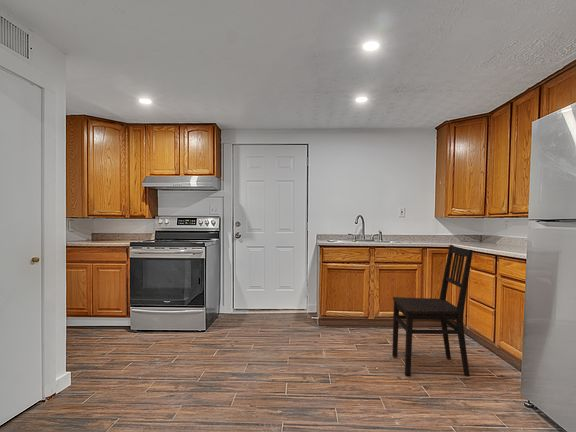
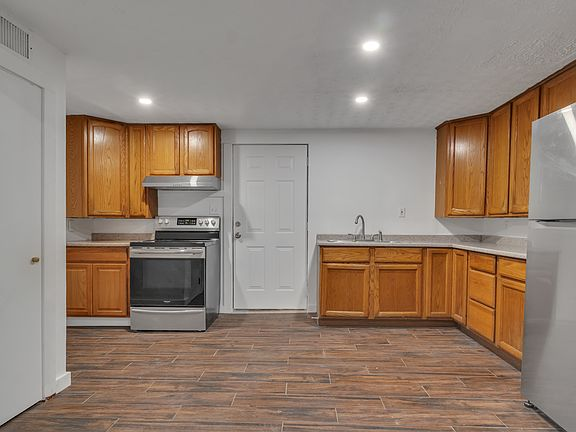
- dining chair (429, 306)
